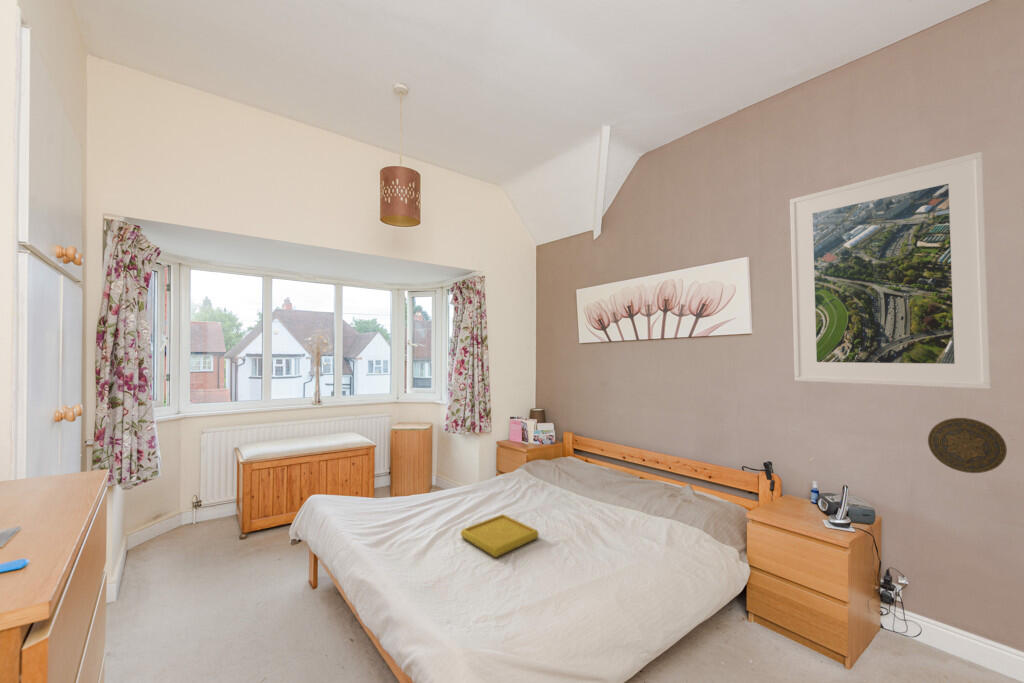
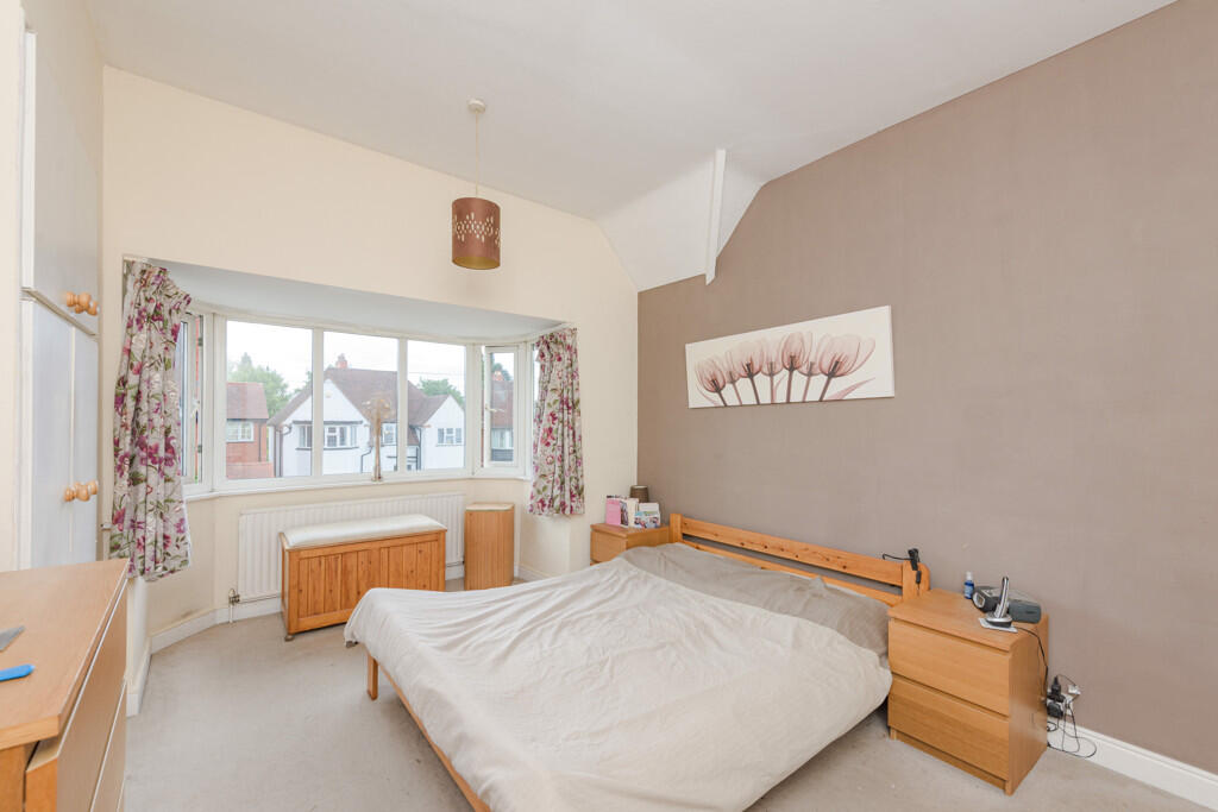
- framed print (876, 281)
- serving tray (499, 533)
- decorative plate (965, 445)
